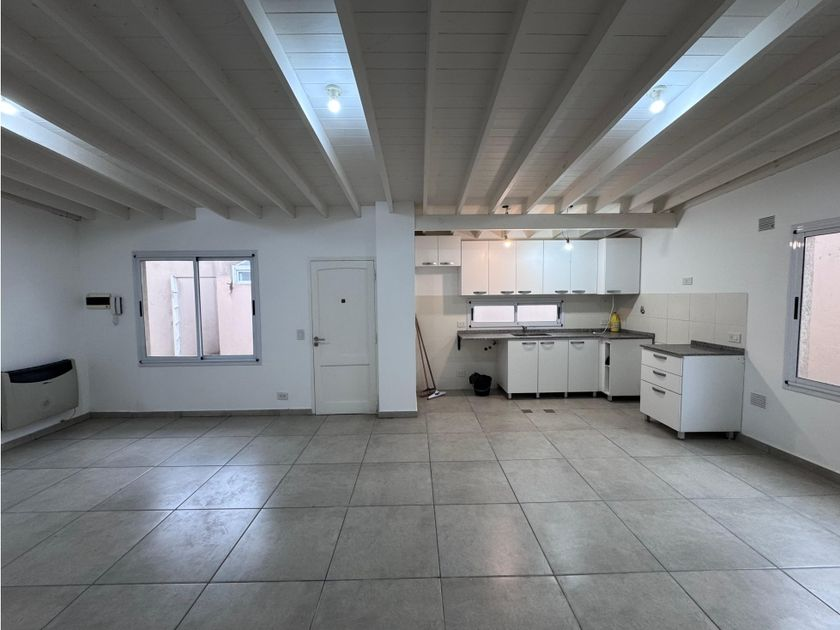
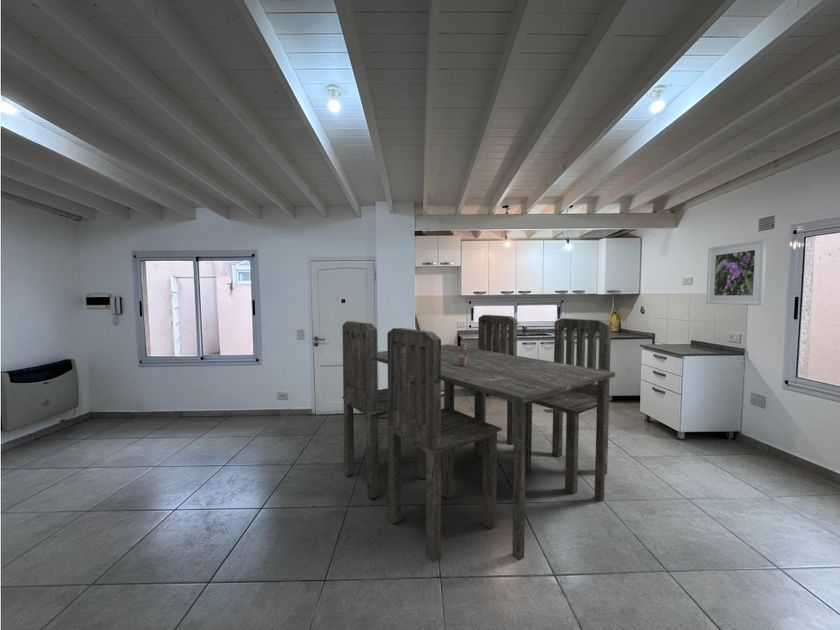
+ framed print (733, 274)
+ dining table (475, 397)
